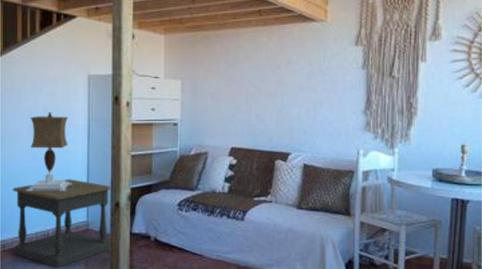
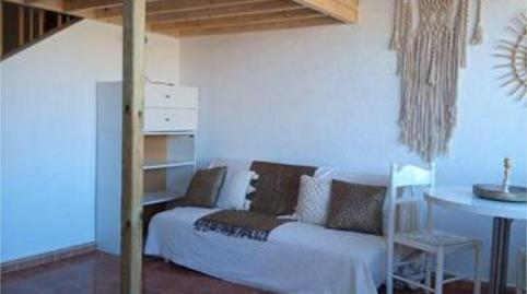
- table lamp (49, 149)
- side table (64, 220)
